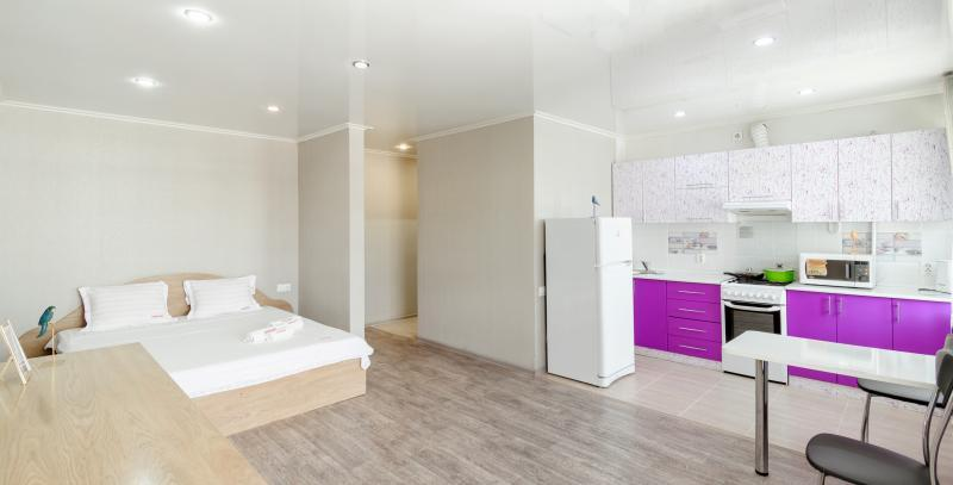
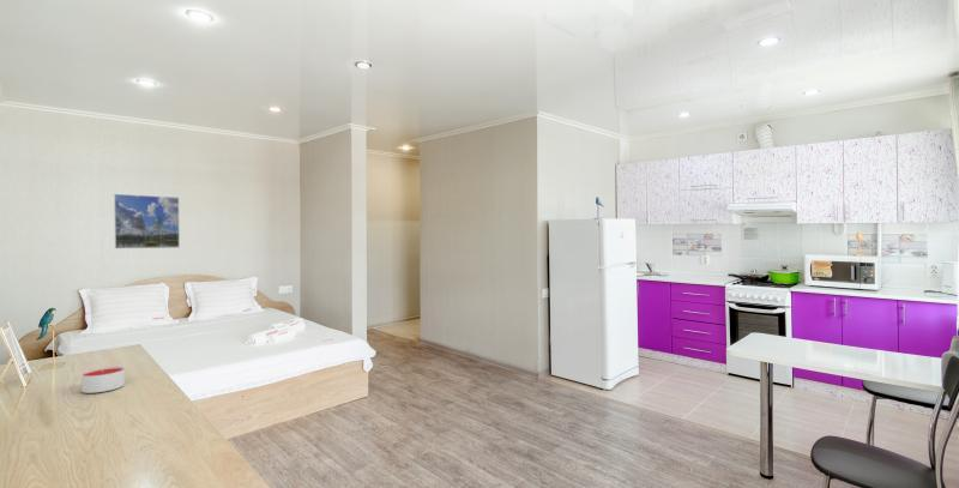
+ candle (103, 378)
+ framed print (147, 222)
